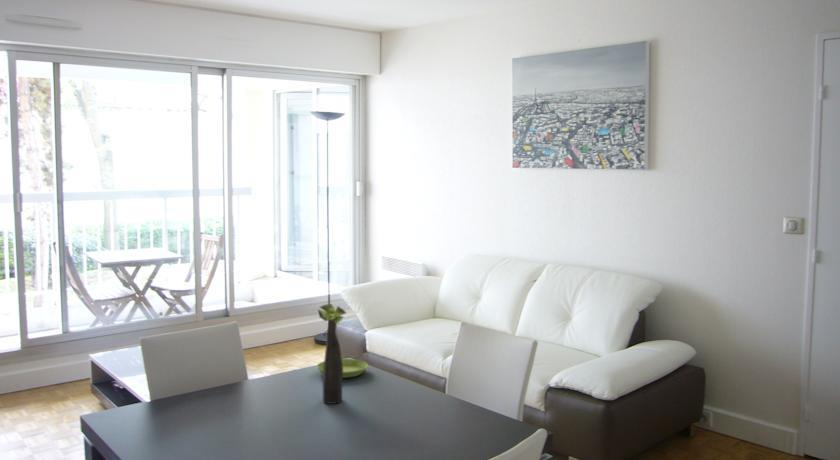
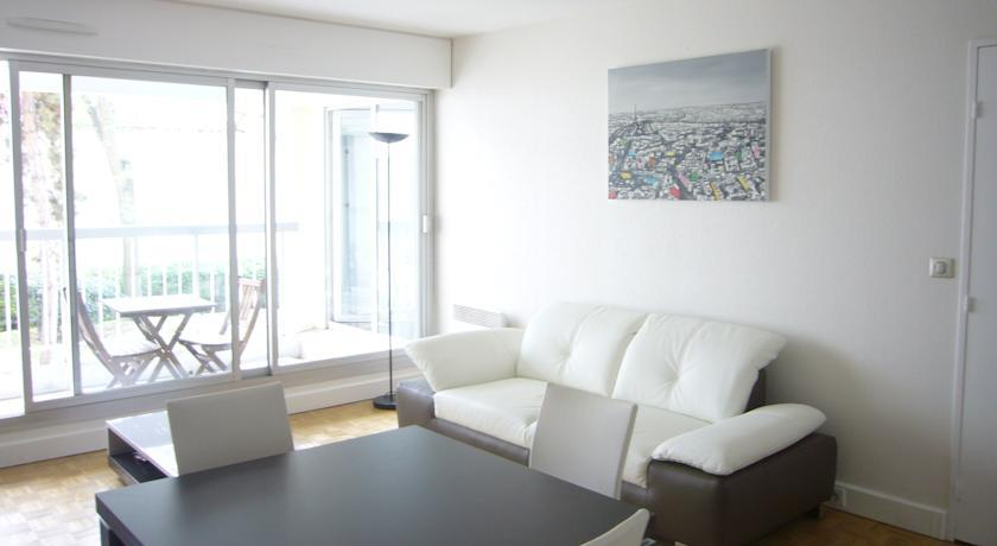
- saucer (343, 368)
- plant (333, 354)
